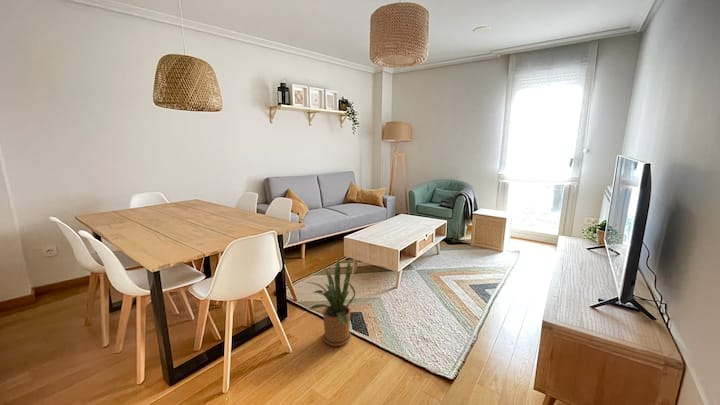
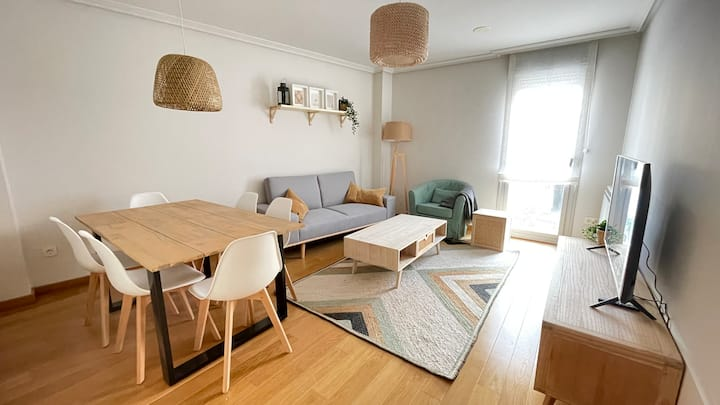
- house plant (332, 302)
